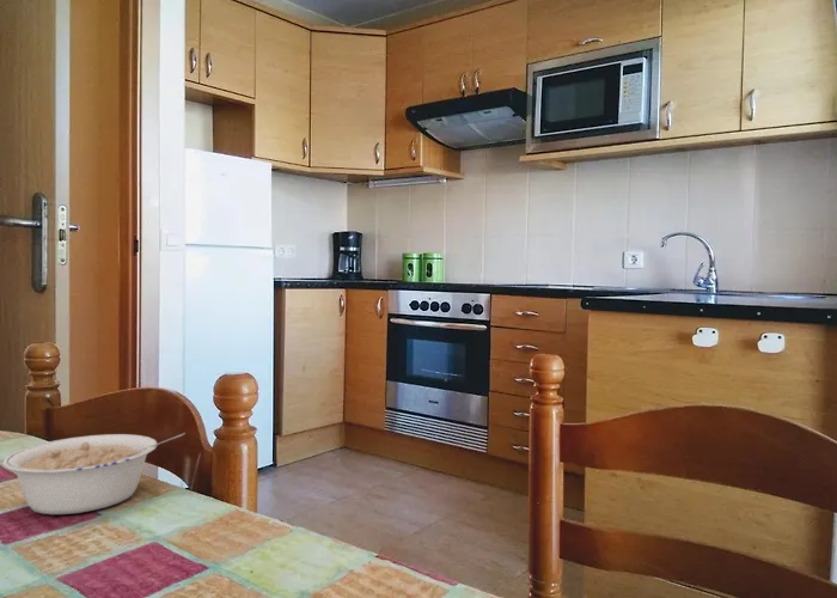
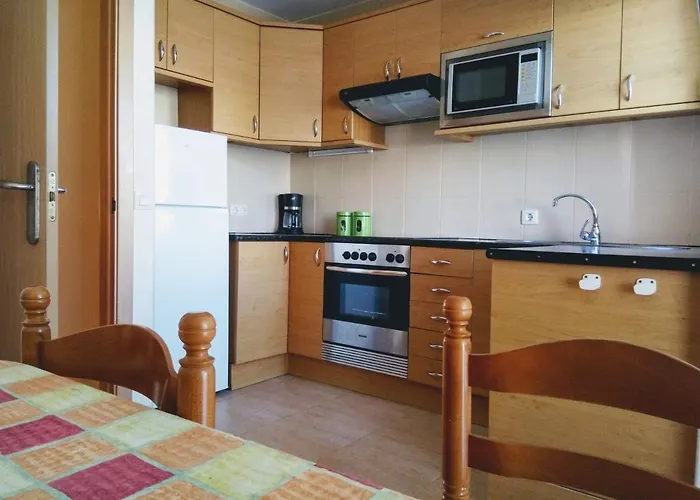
- legume (90, 468)
